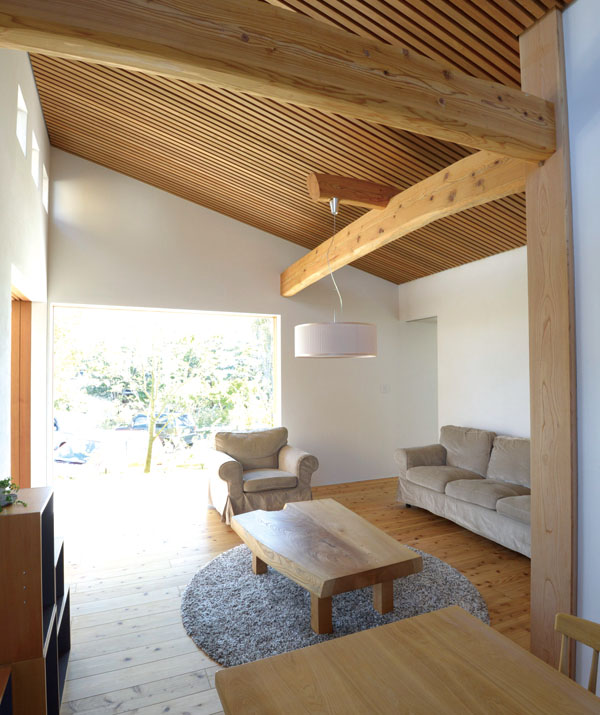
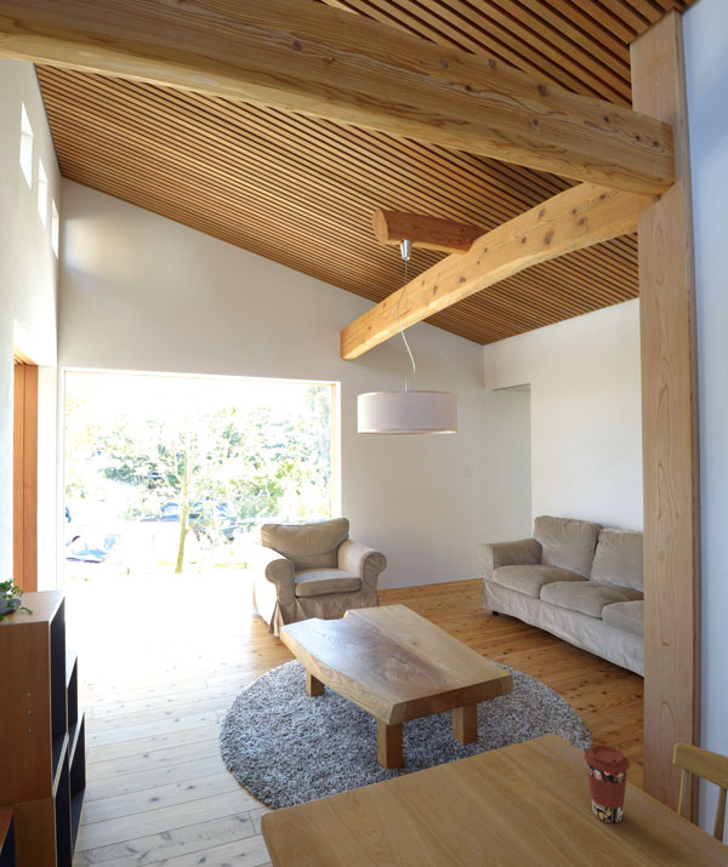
+ coffee cup (607, 782)
